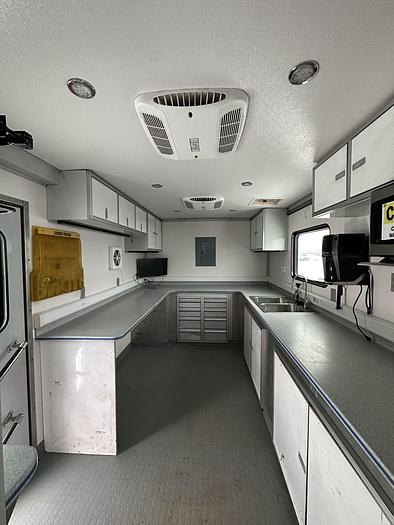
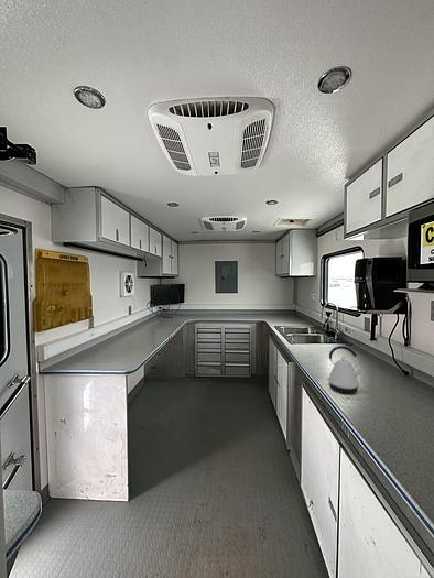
+ kettle (344, 368)
